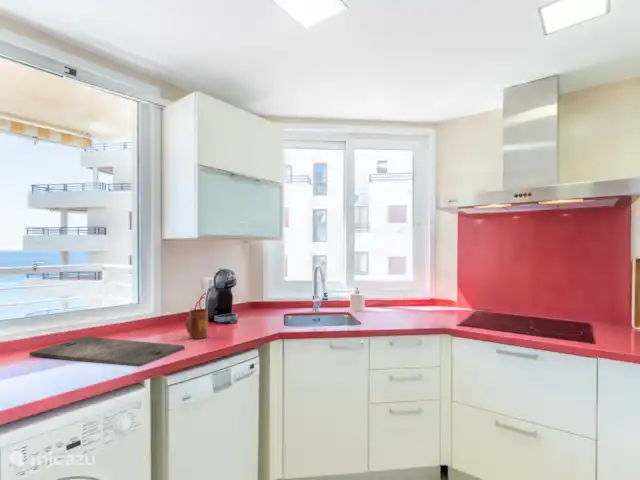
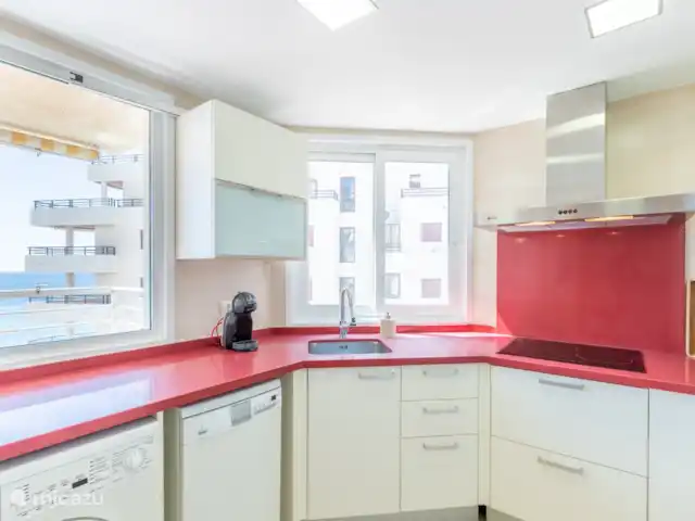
- mug (195, 324)
- cutting board (109, 350)
